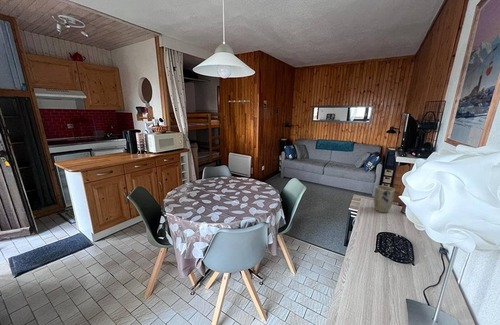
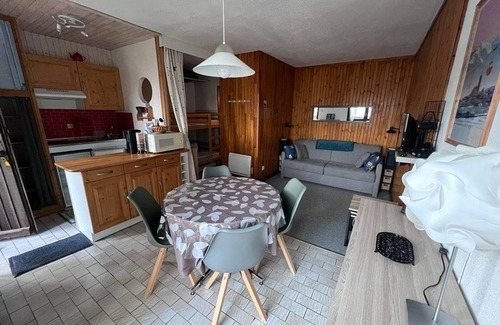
- plant pot (383, 199)
